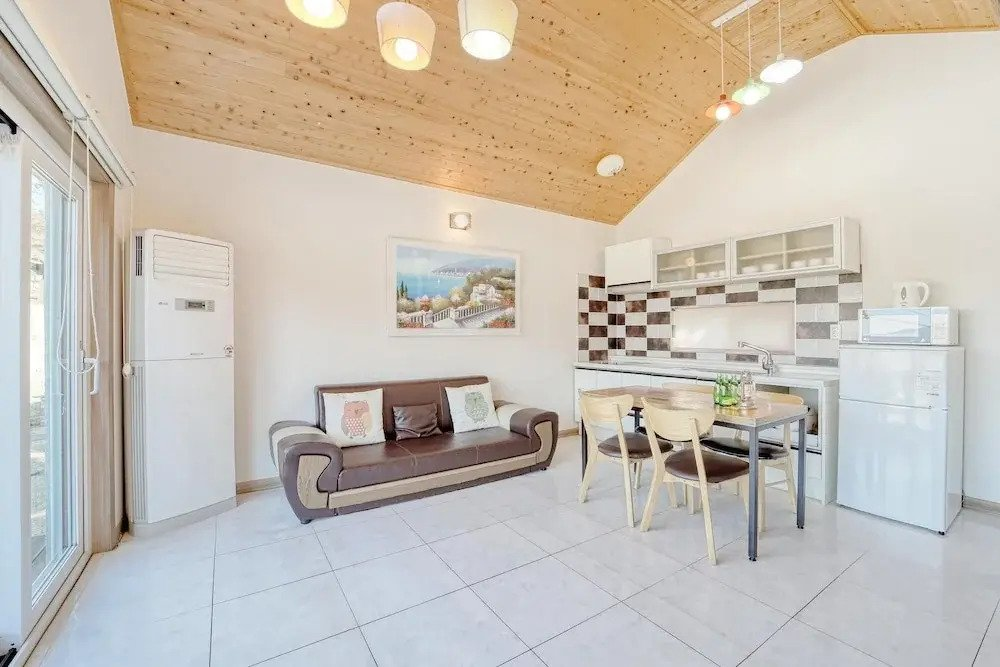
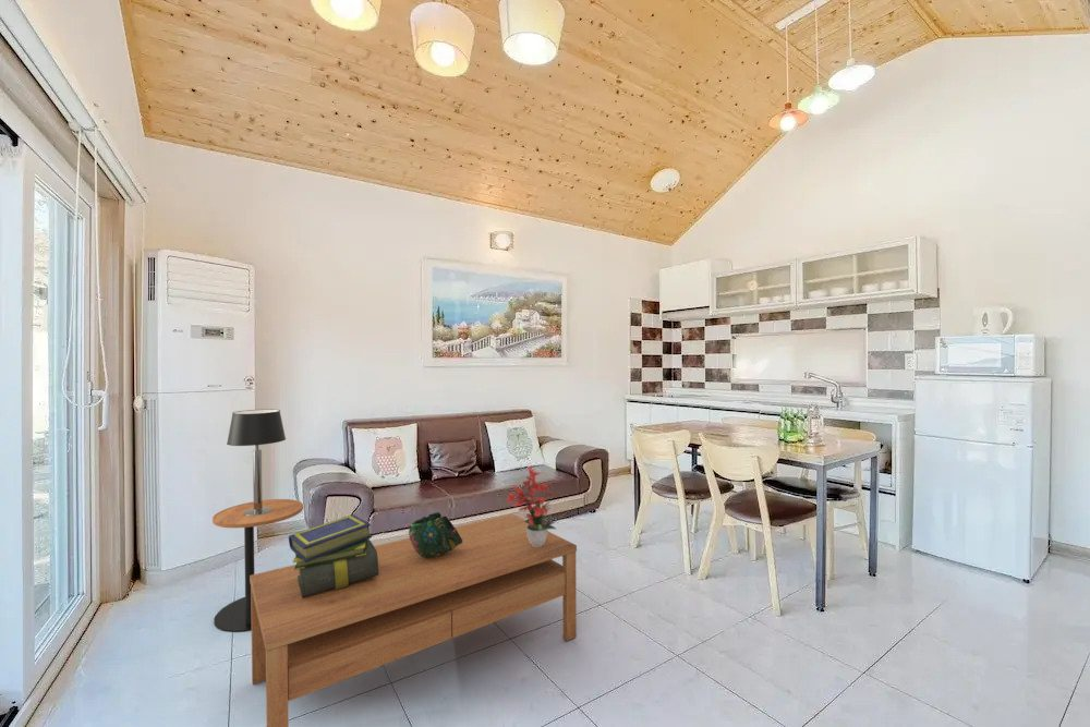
+ coffee table (425, 608)
+ decorative bowl (435, 534)
+ stack of books (334, 553)
+ table lamp (257, 460)
+ side table (253, 560)
+ potted flower (535, 505)
